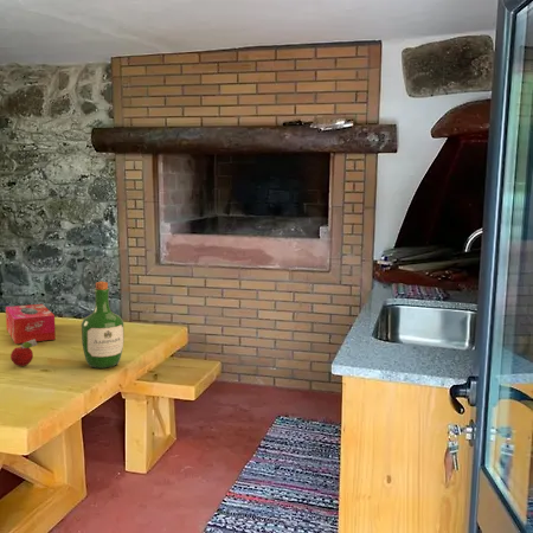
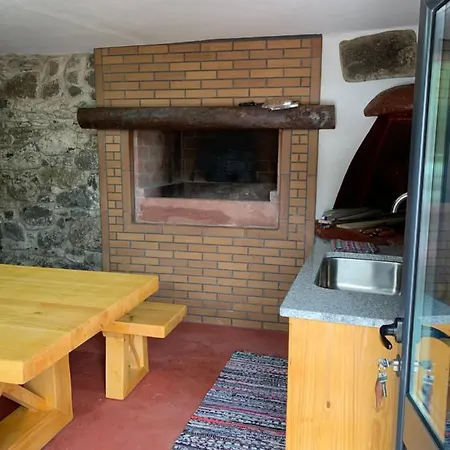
- wine bottle (102, 322)
- tissue box (30, 322)
- fruit (24, 352)
